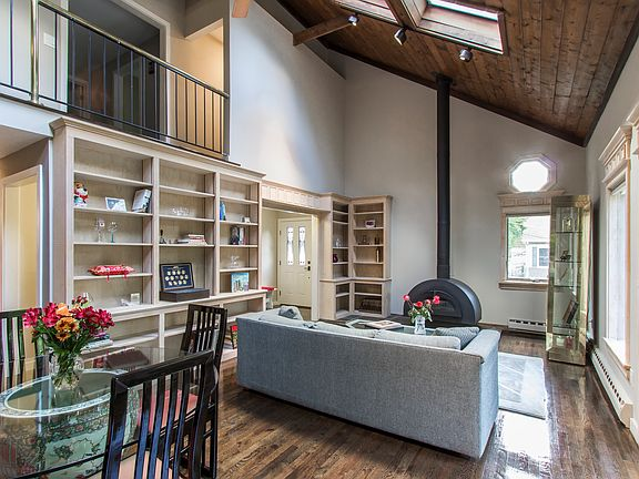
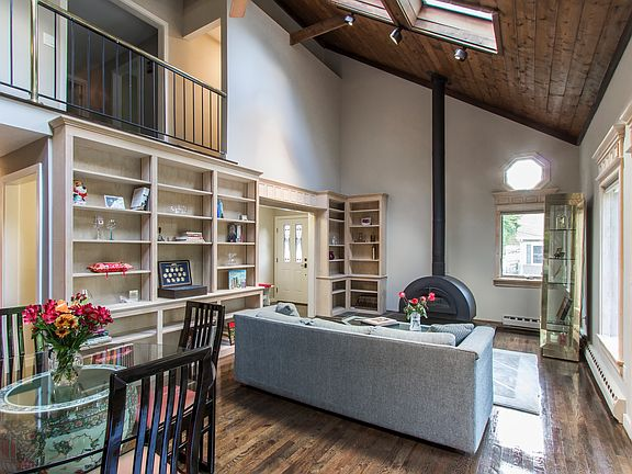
- notebook (126, 359)
